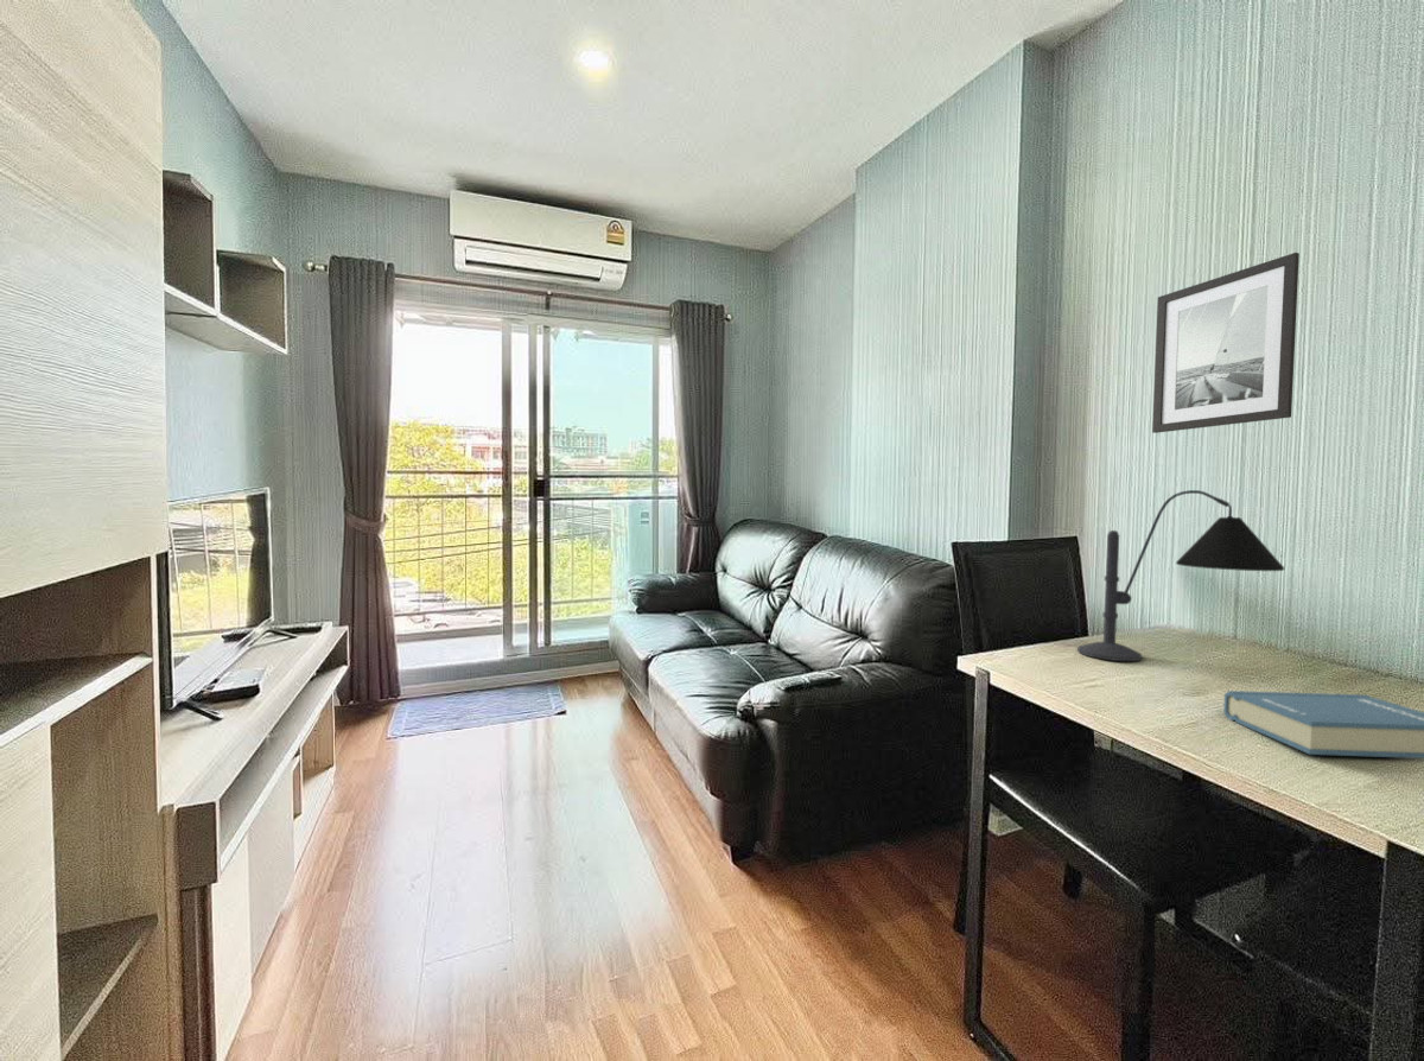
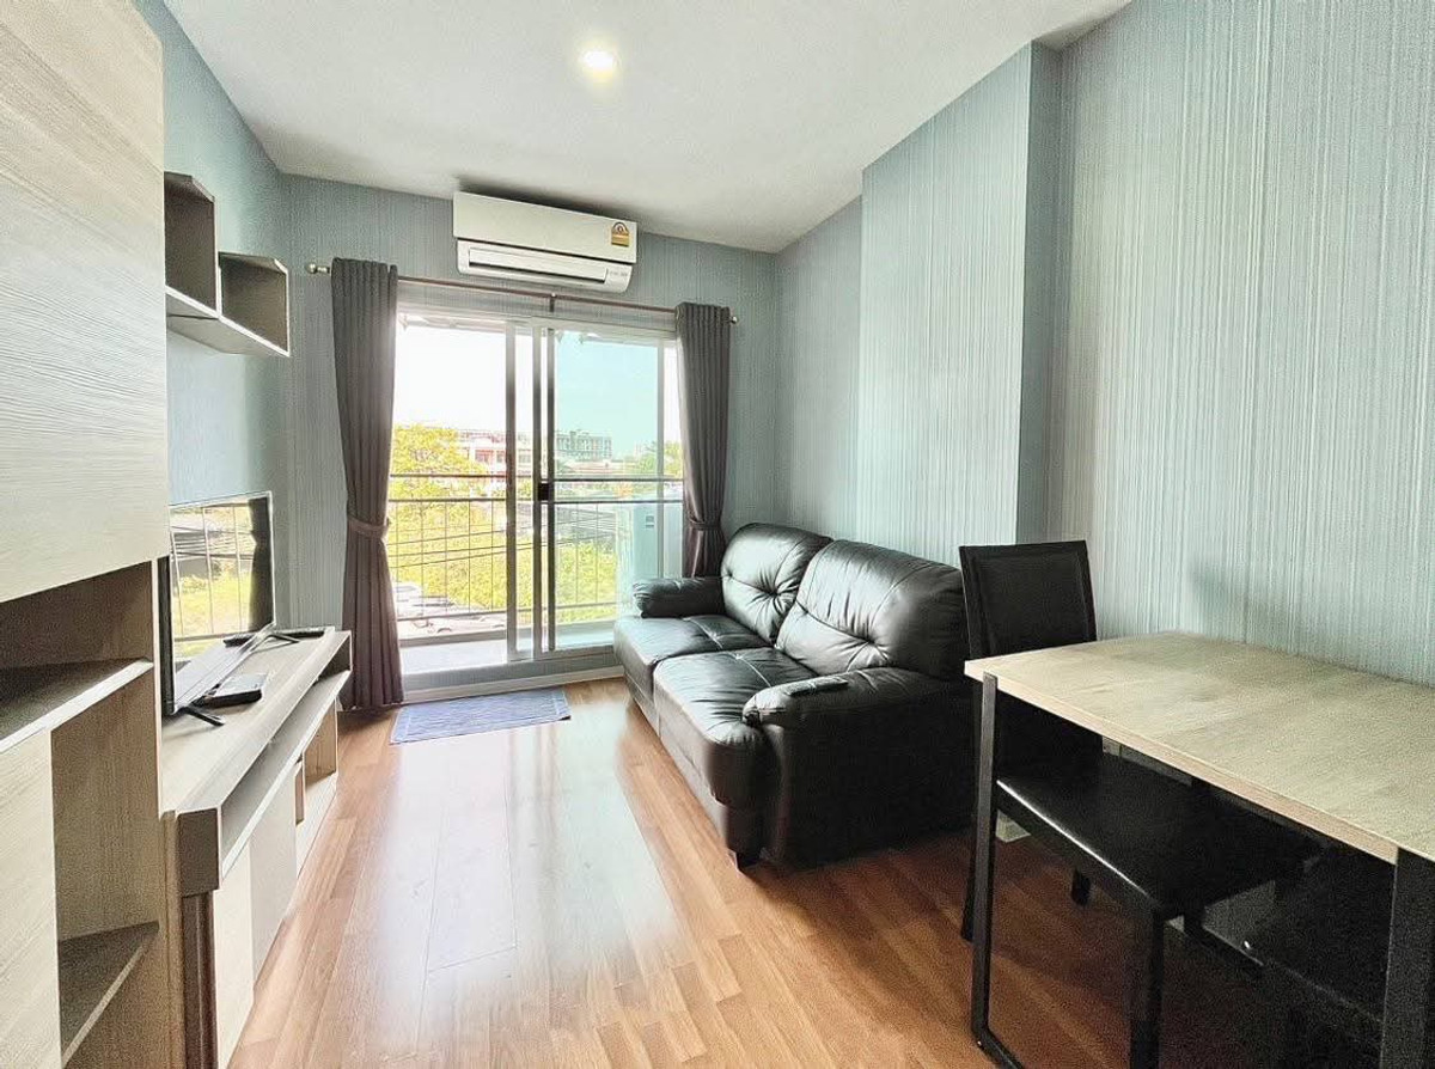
- book (1336, 720)
- wall art (1218, 351)
- desk lamp (1177, 564)
